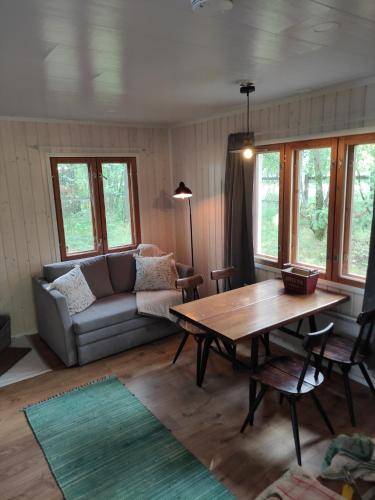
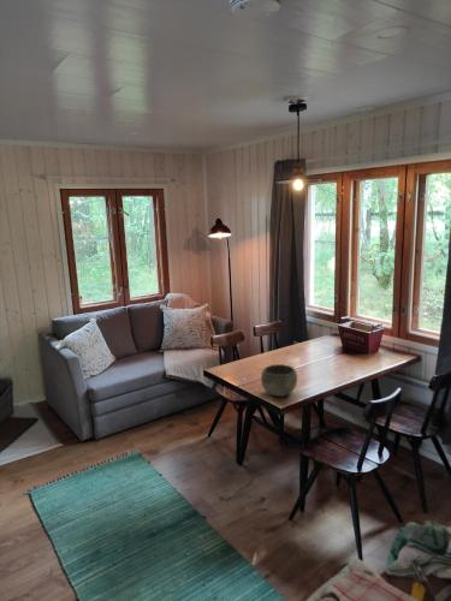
+ bowl (279, 381)
